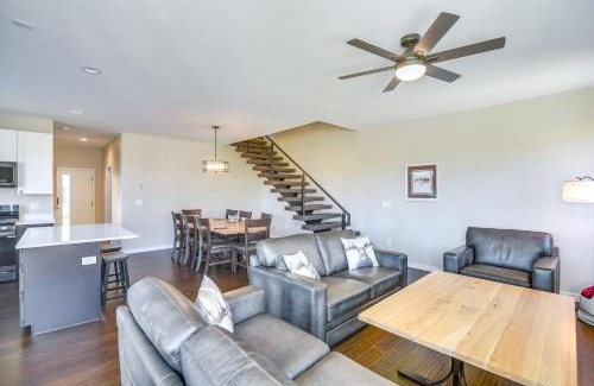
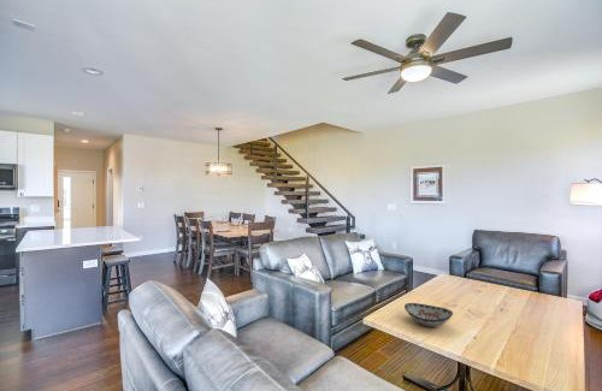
+ decorative bowl (427, 316)
